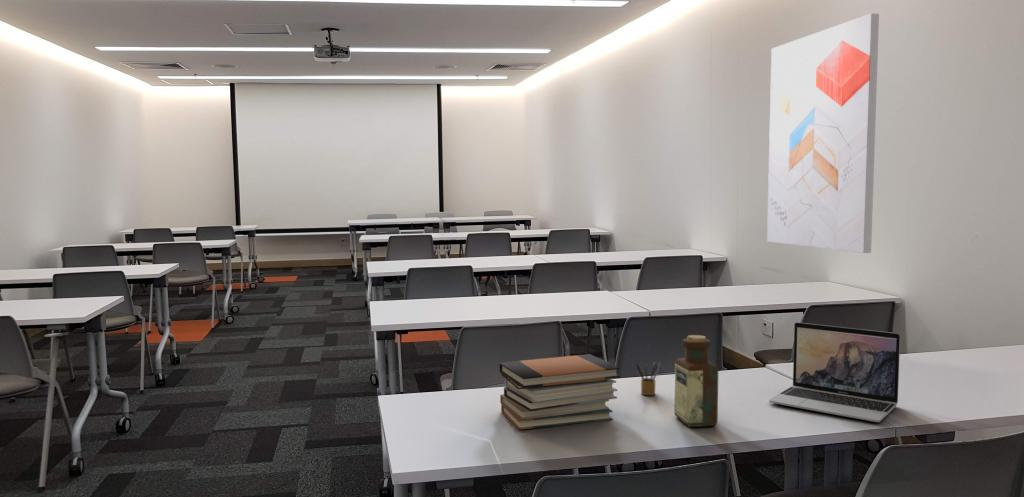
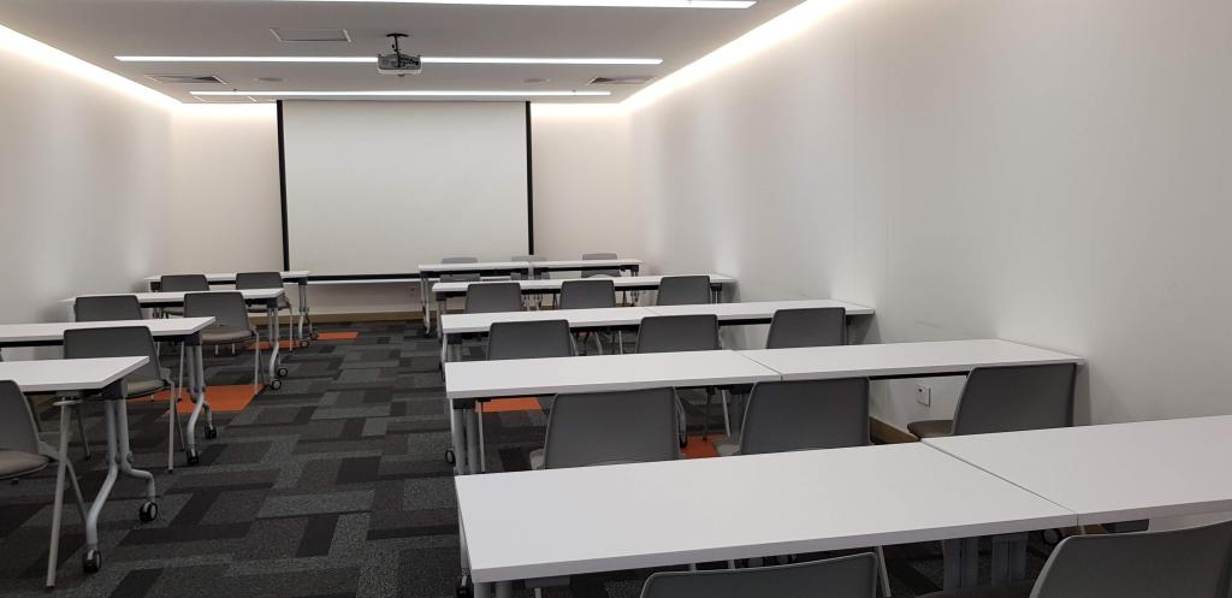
- laptop (833, 368)
- wall art (816, 141)
- book stack (558, 390)
- bottle (696, 379)
- pencil box (646, 376)
